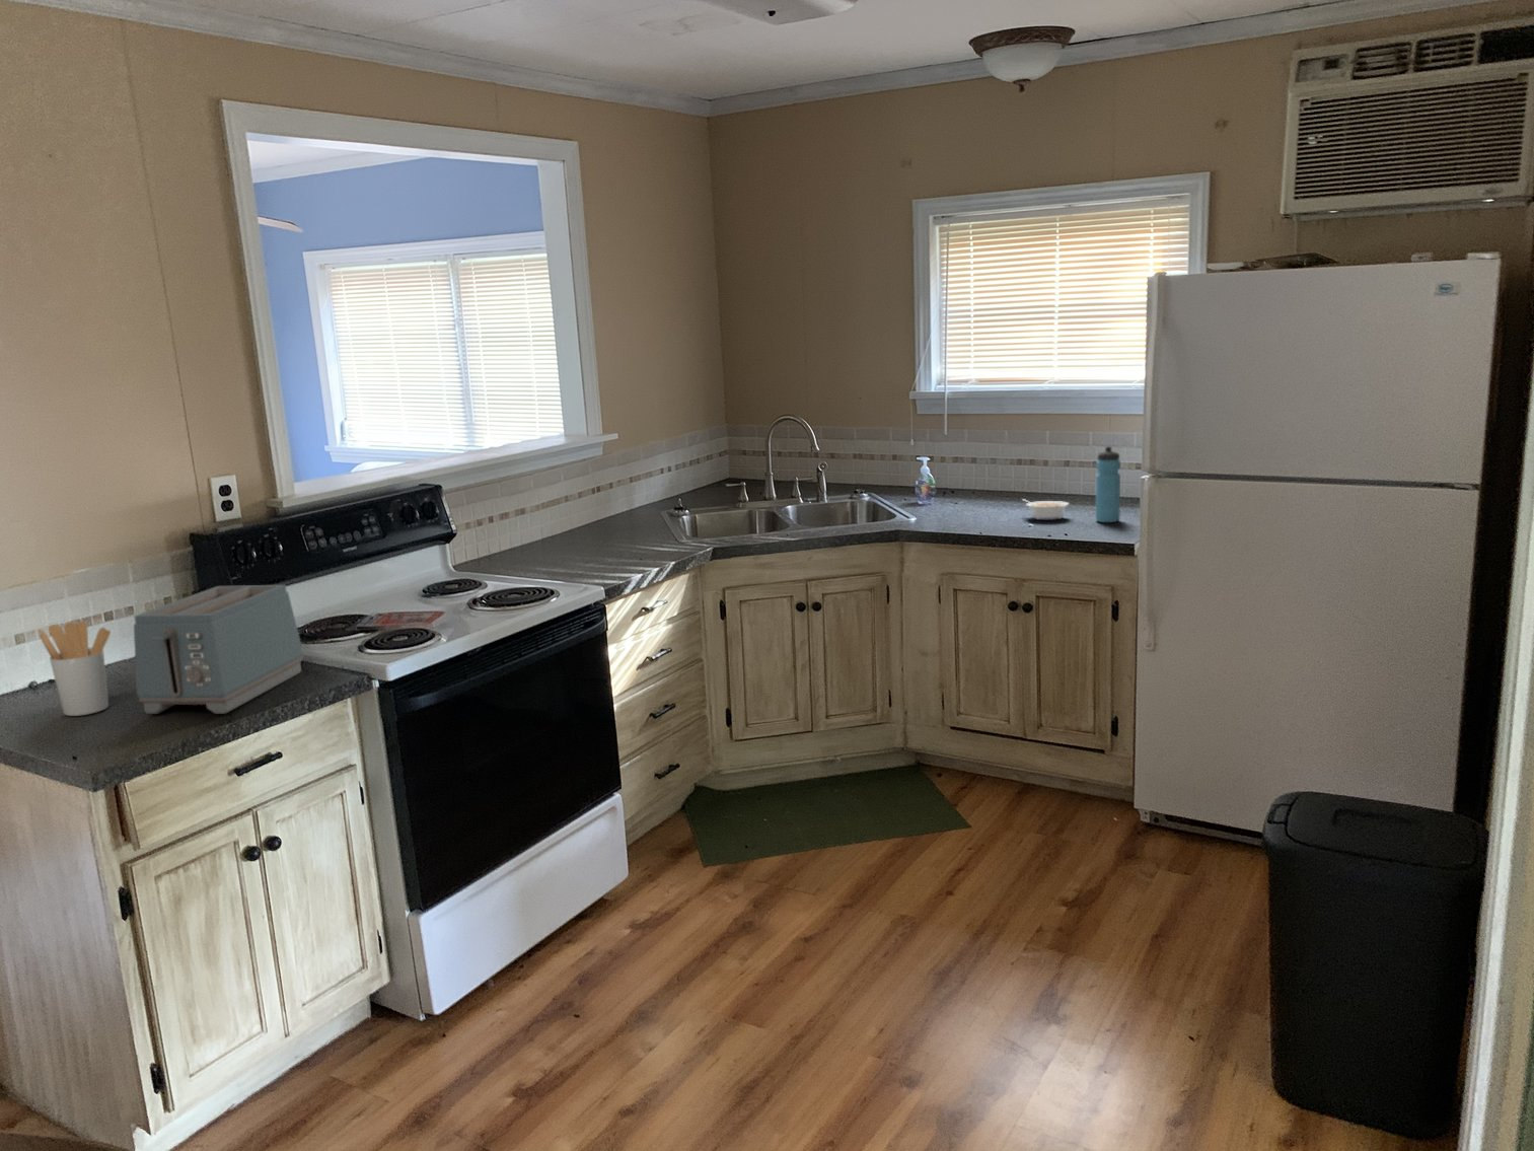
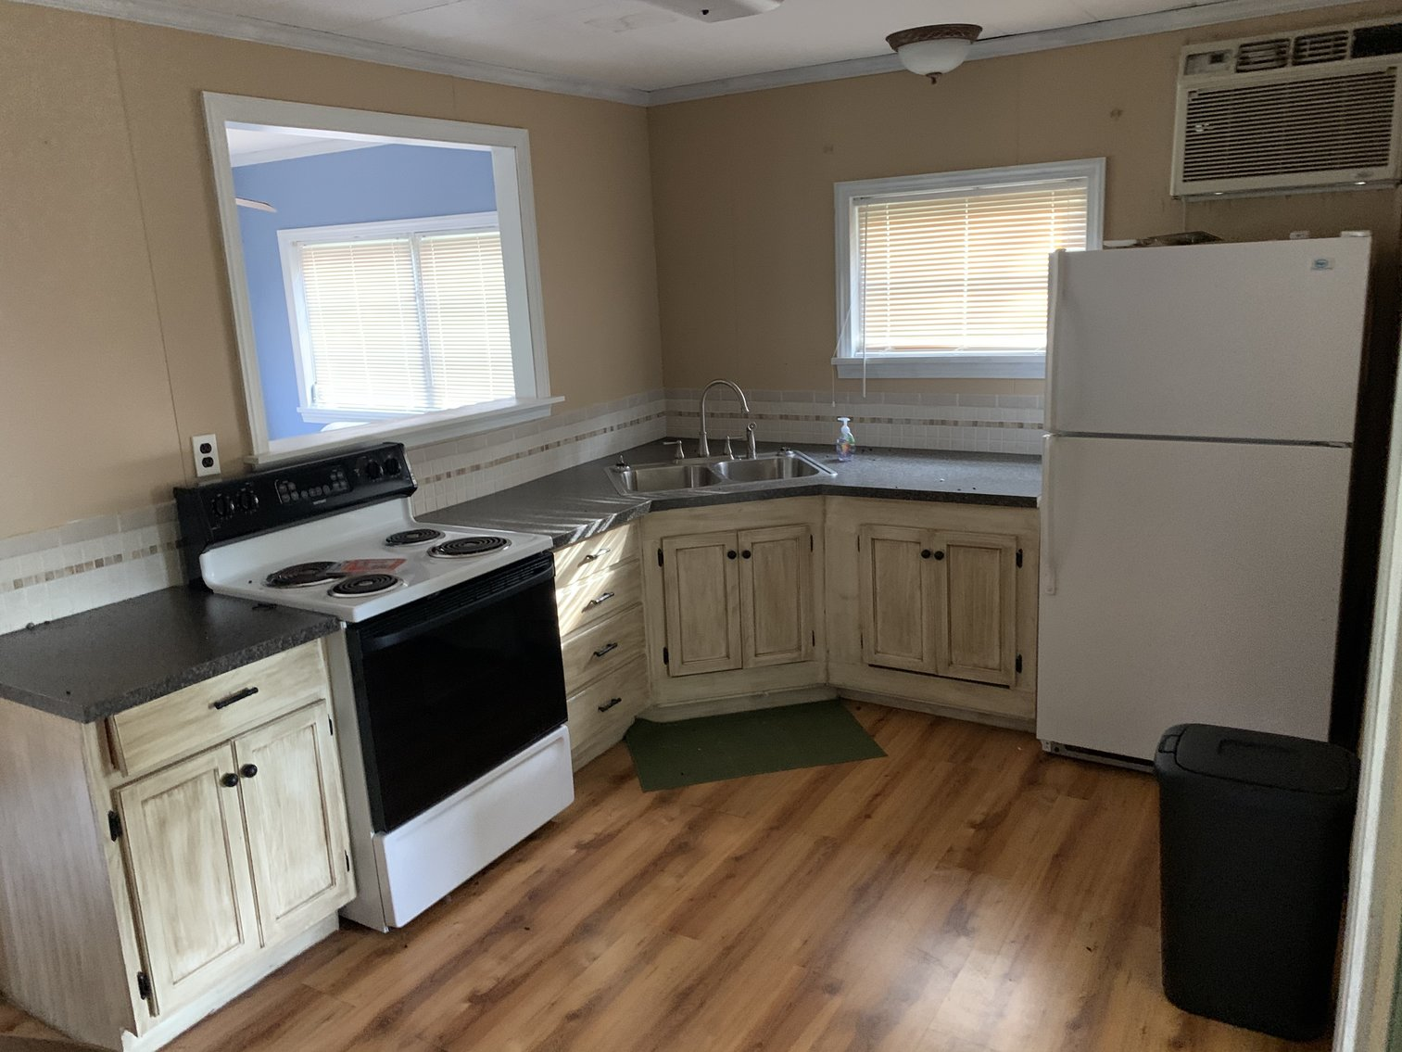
- utensil holder (77, 665)
- toaster (215, 648)
- legume (1046, 509)
- water bottle (1107, 484)
